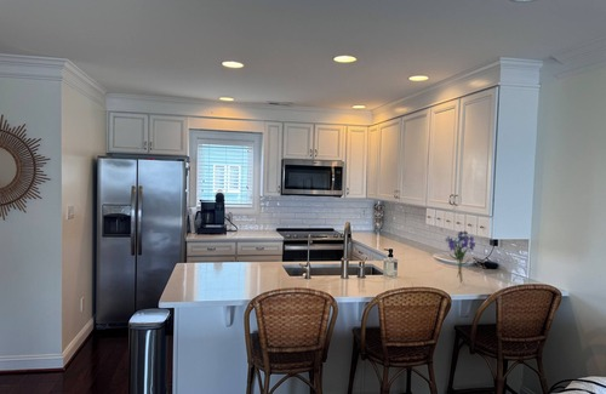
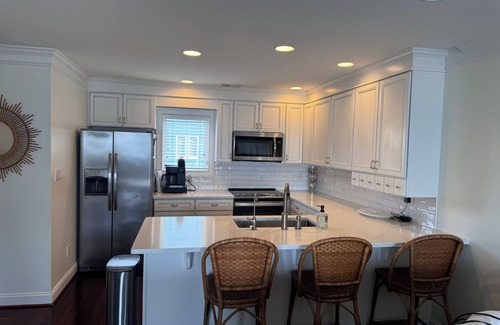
- flowers (459, 257)
